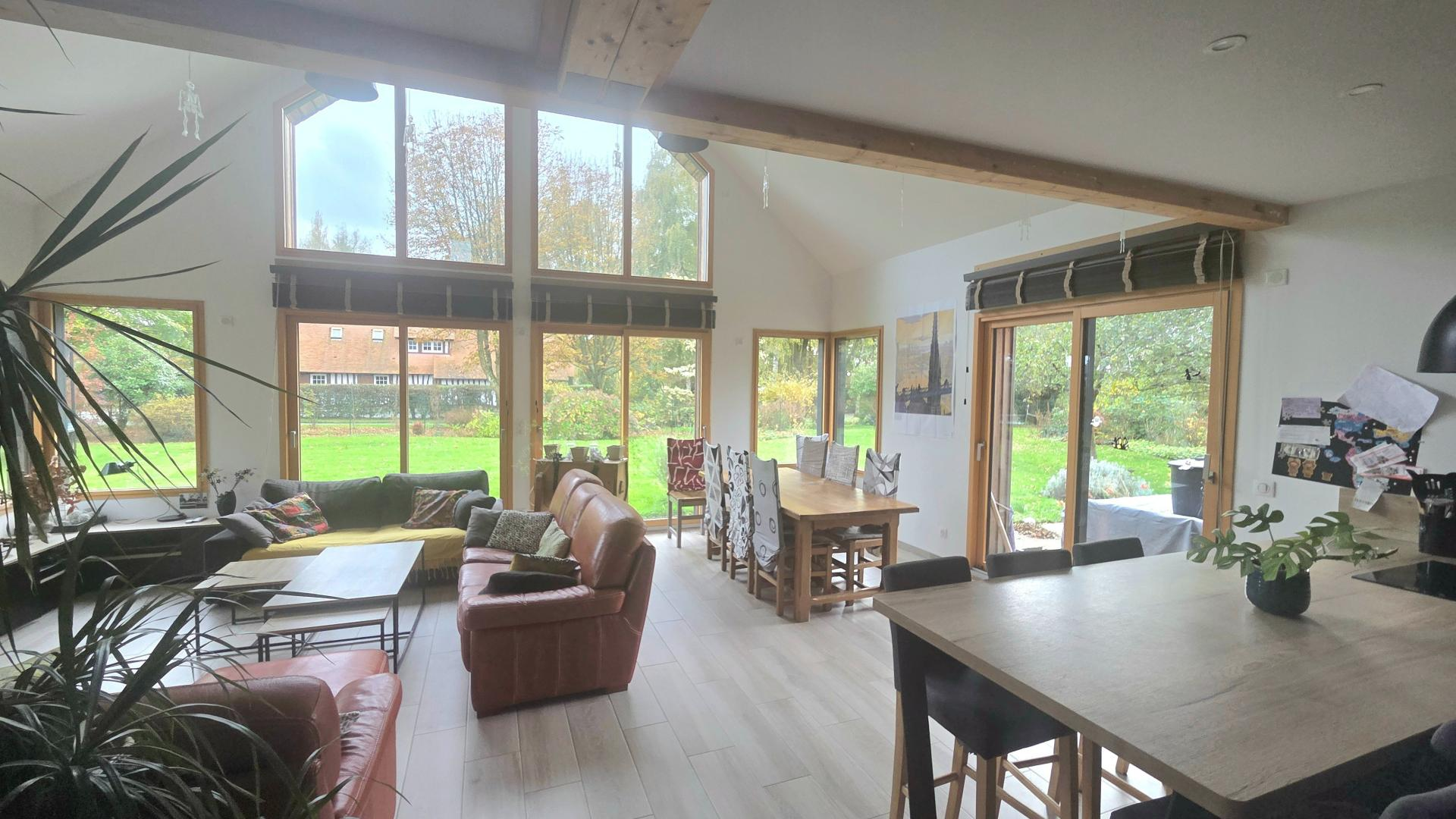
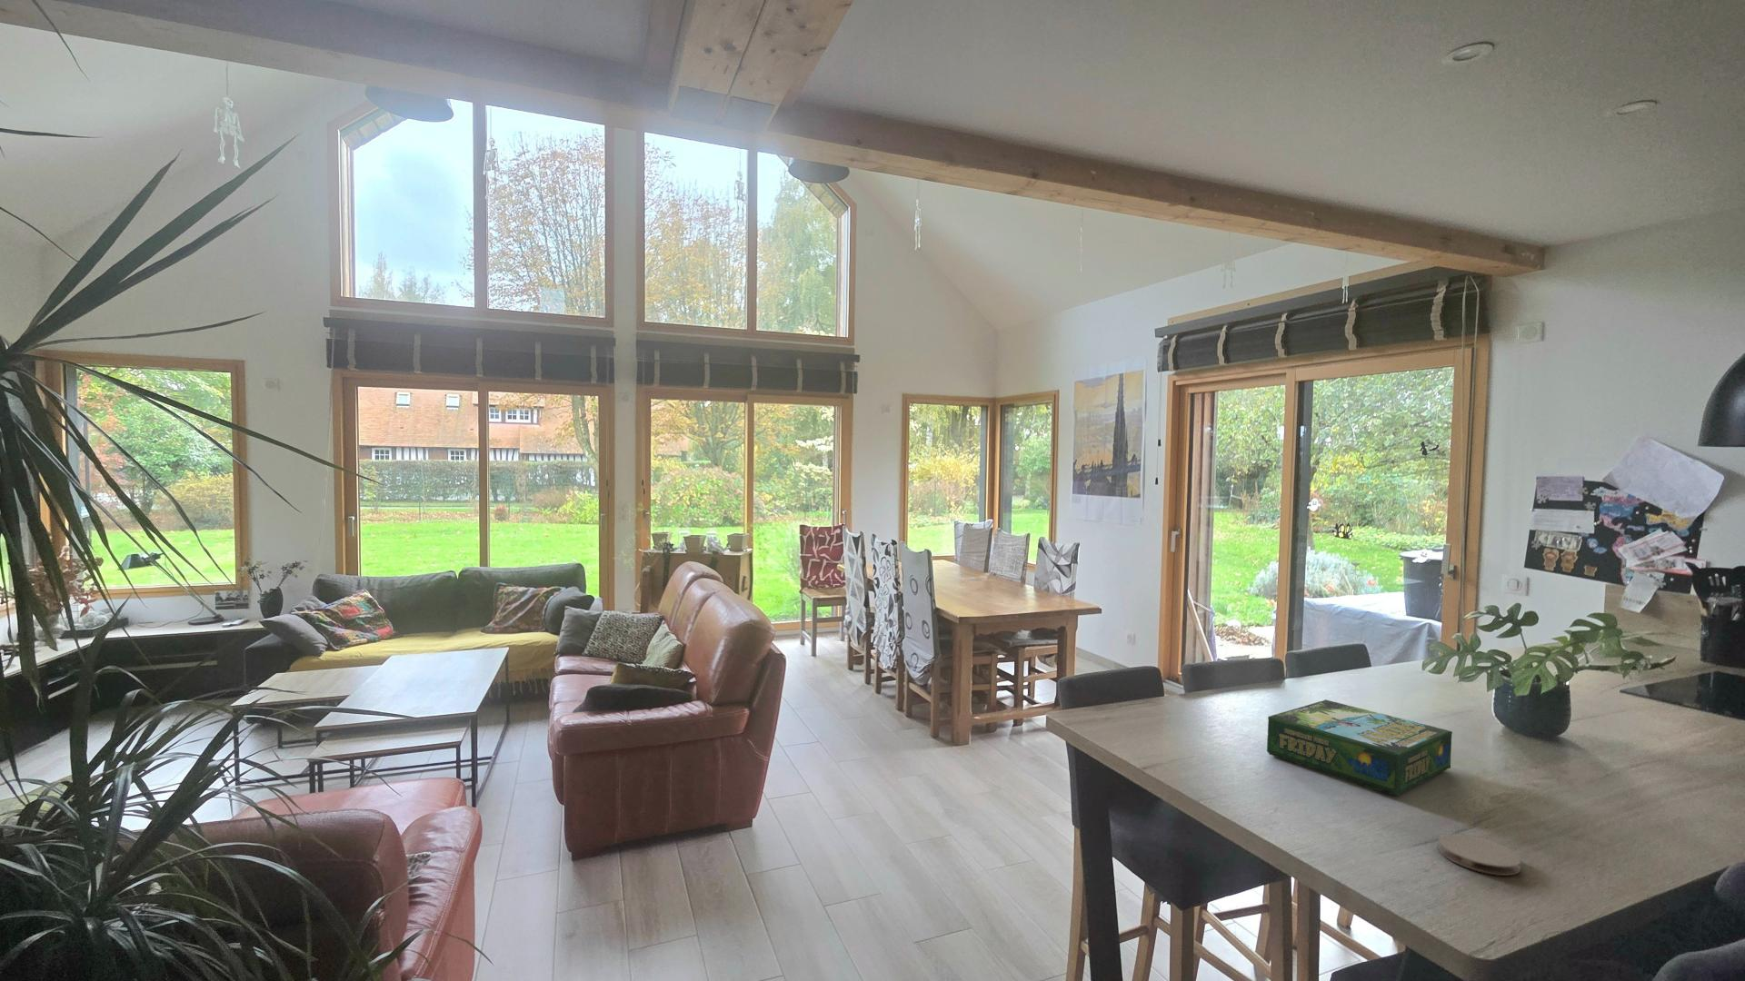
+ coaster (1478, 853)
+ board game (1357, 741)
